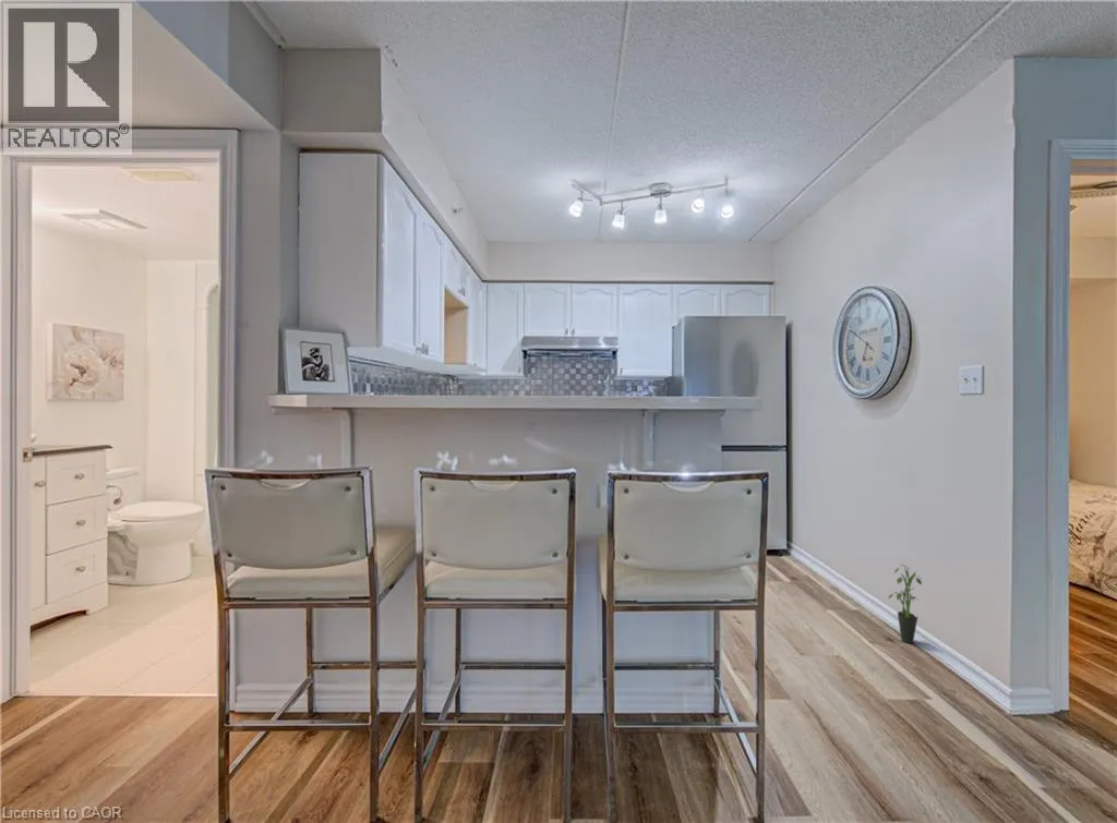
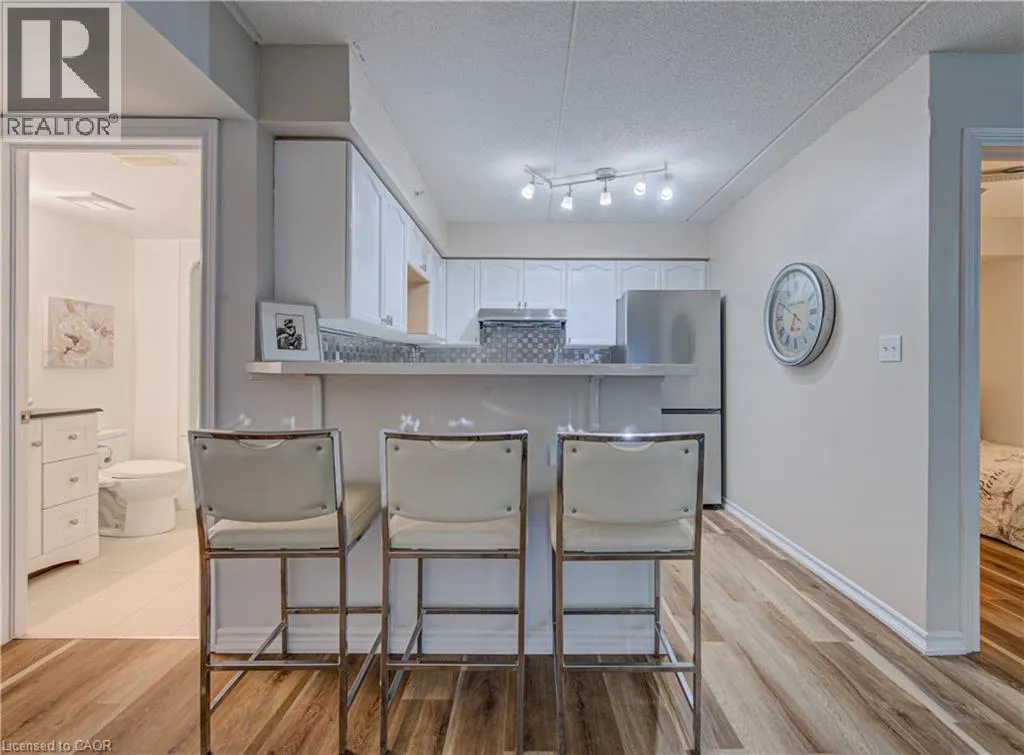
- potted plant (905, 604)
